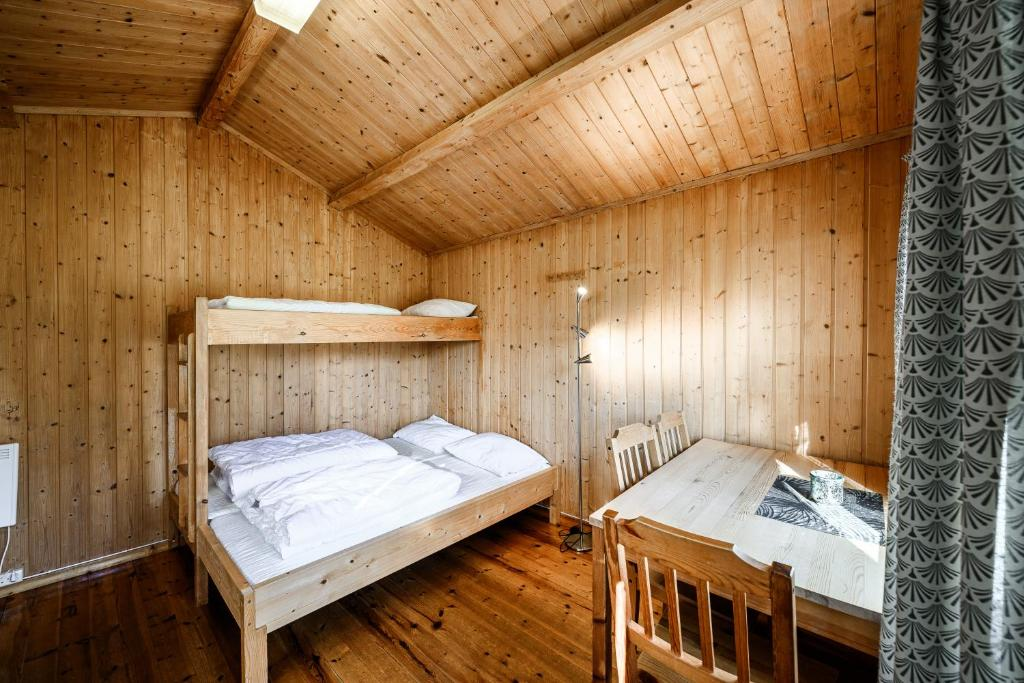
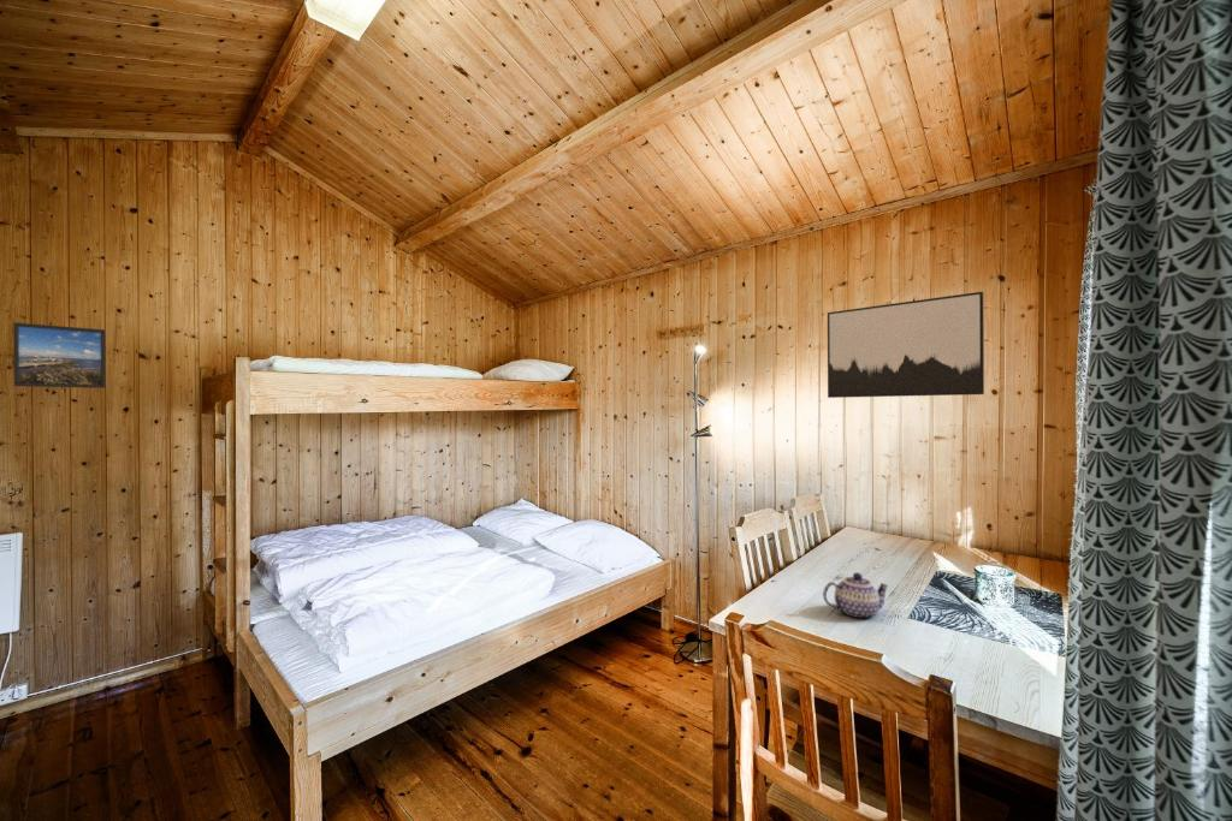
+ wall art (898, 349)
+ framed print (61, 356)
+ teapot (855, 591)
